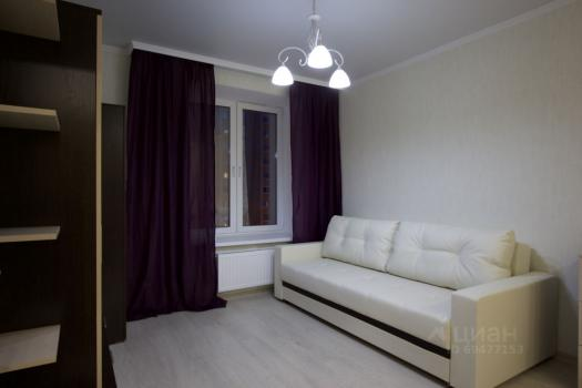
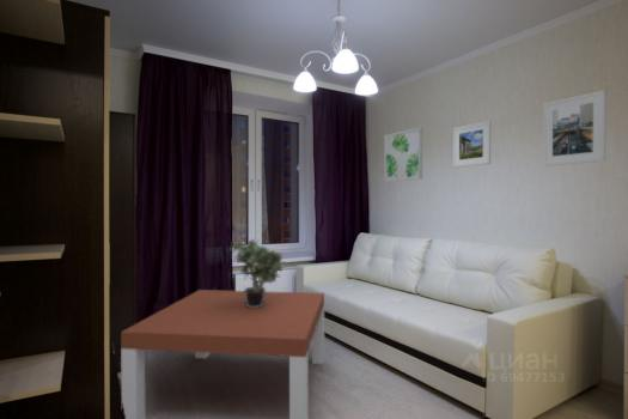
+ wall art (402, 156)
+ coffee table (240, 348)
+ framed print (470, 145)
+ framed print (572, 130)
+ potted plant (254, 272)
